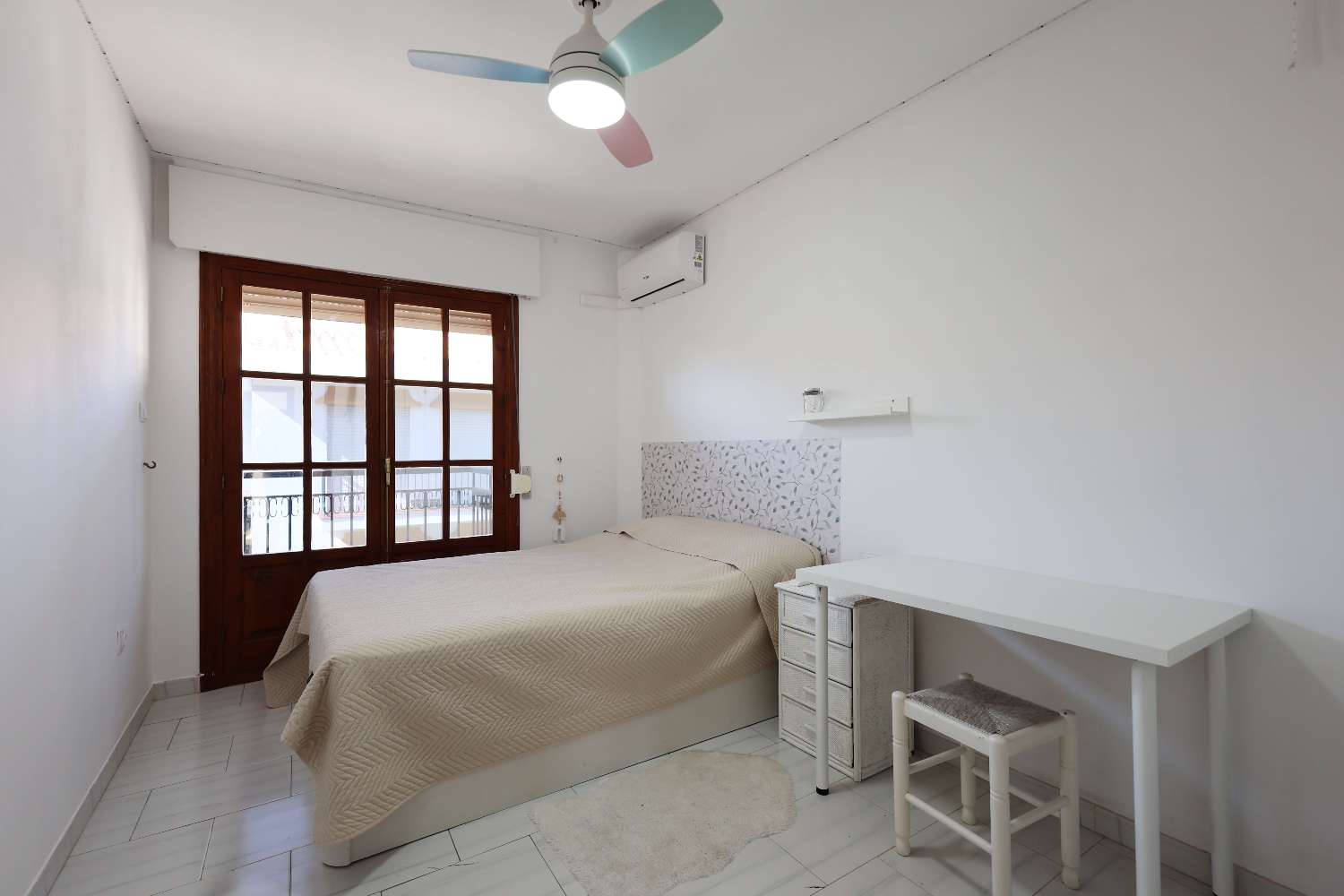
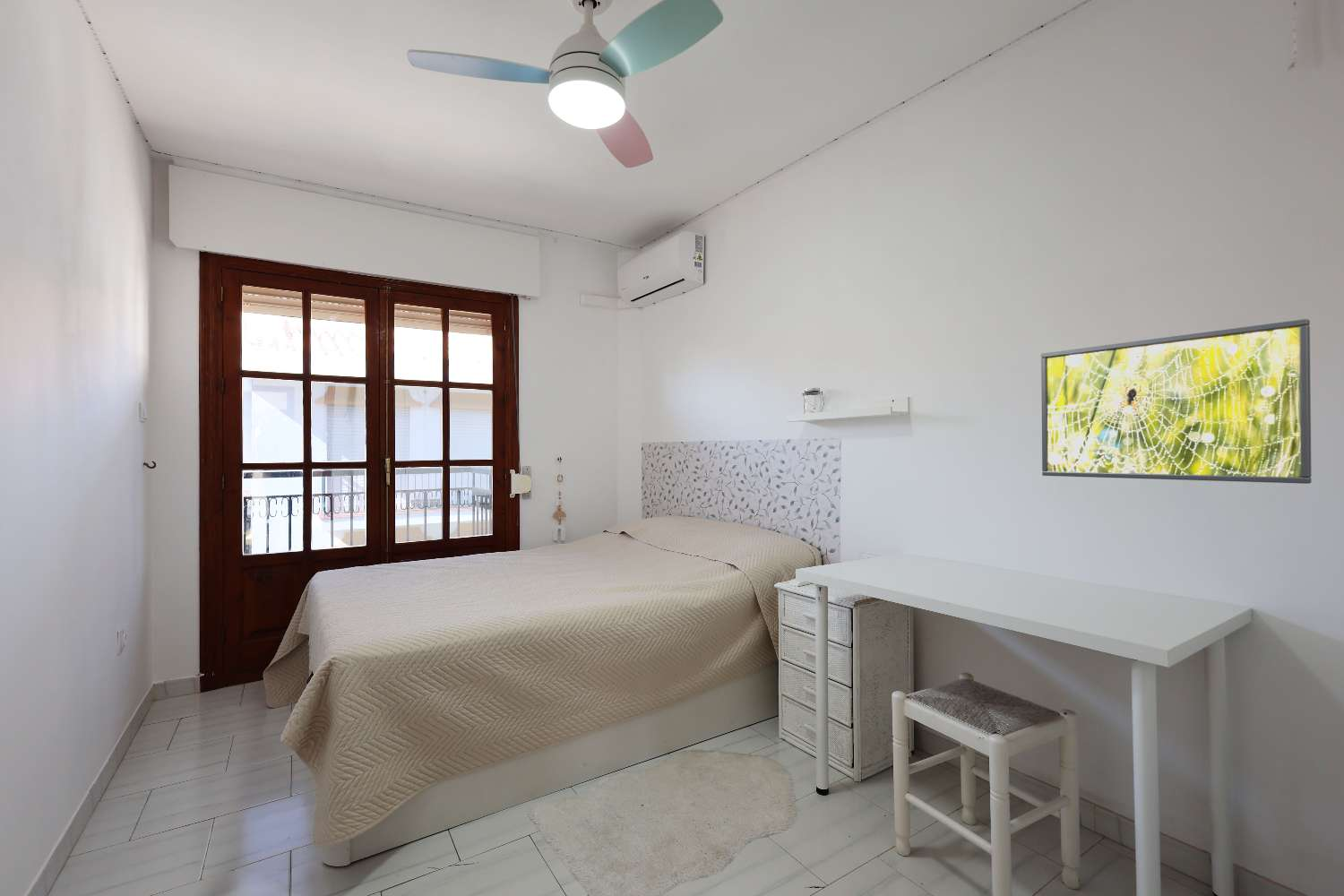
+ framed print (1156, 409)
